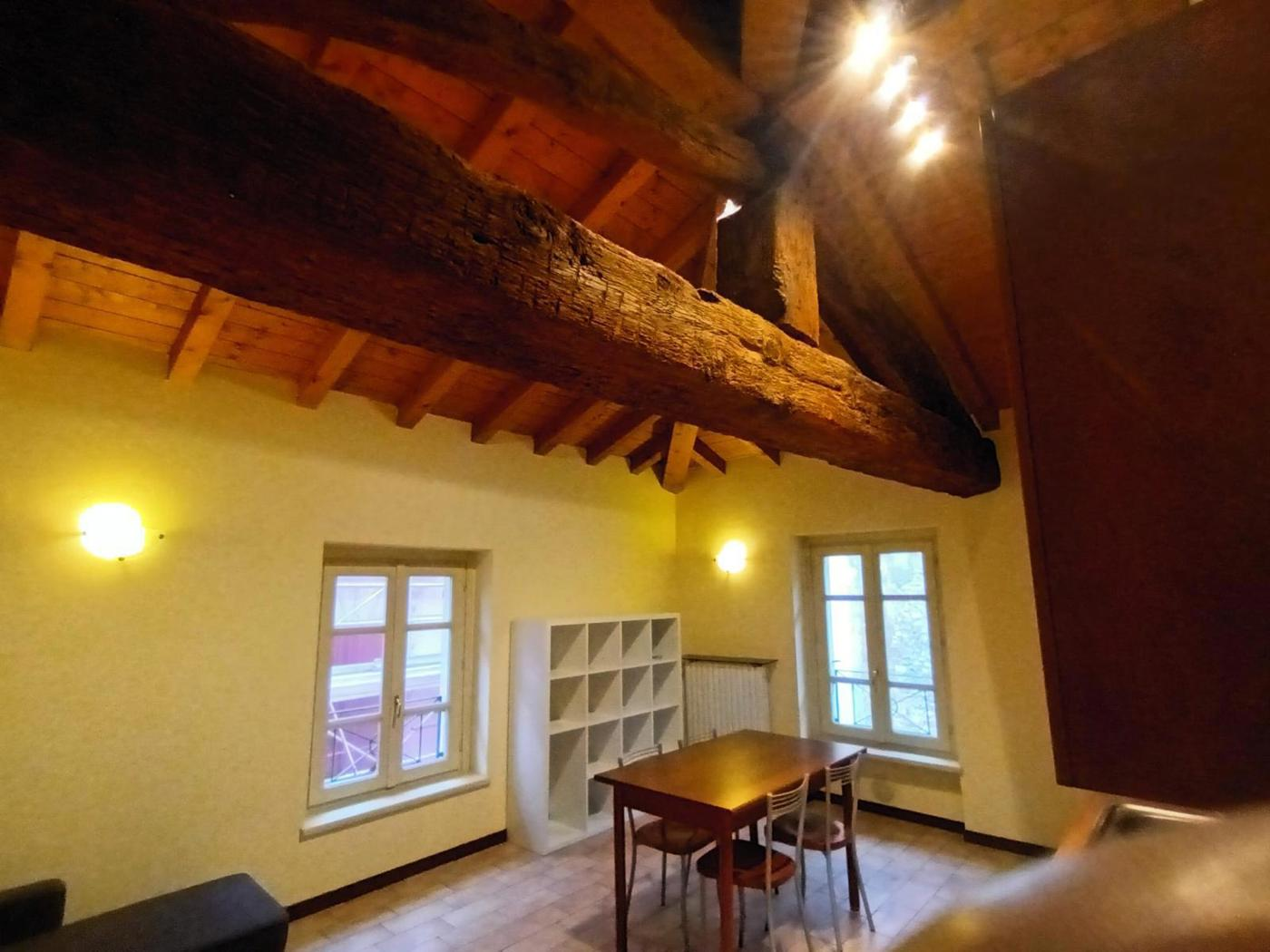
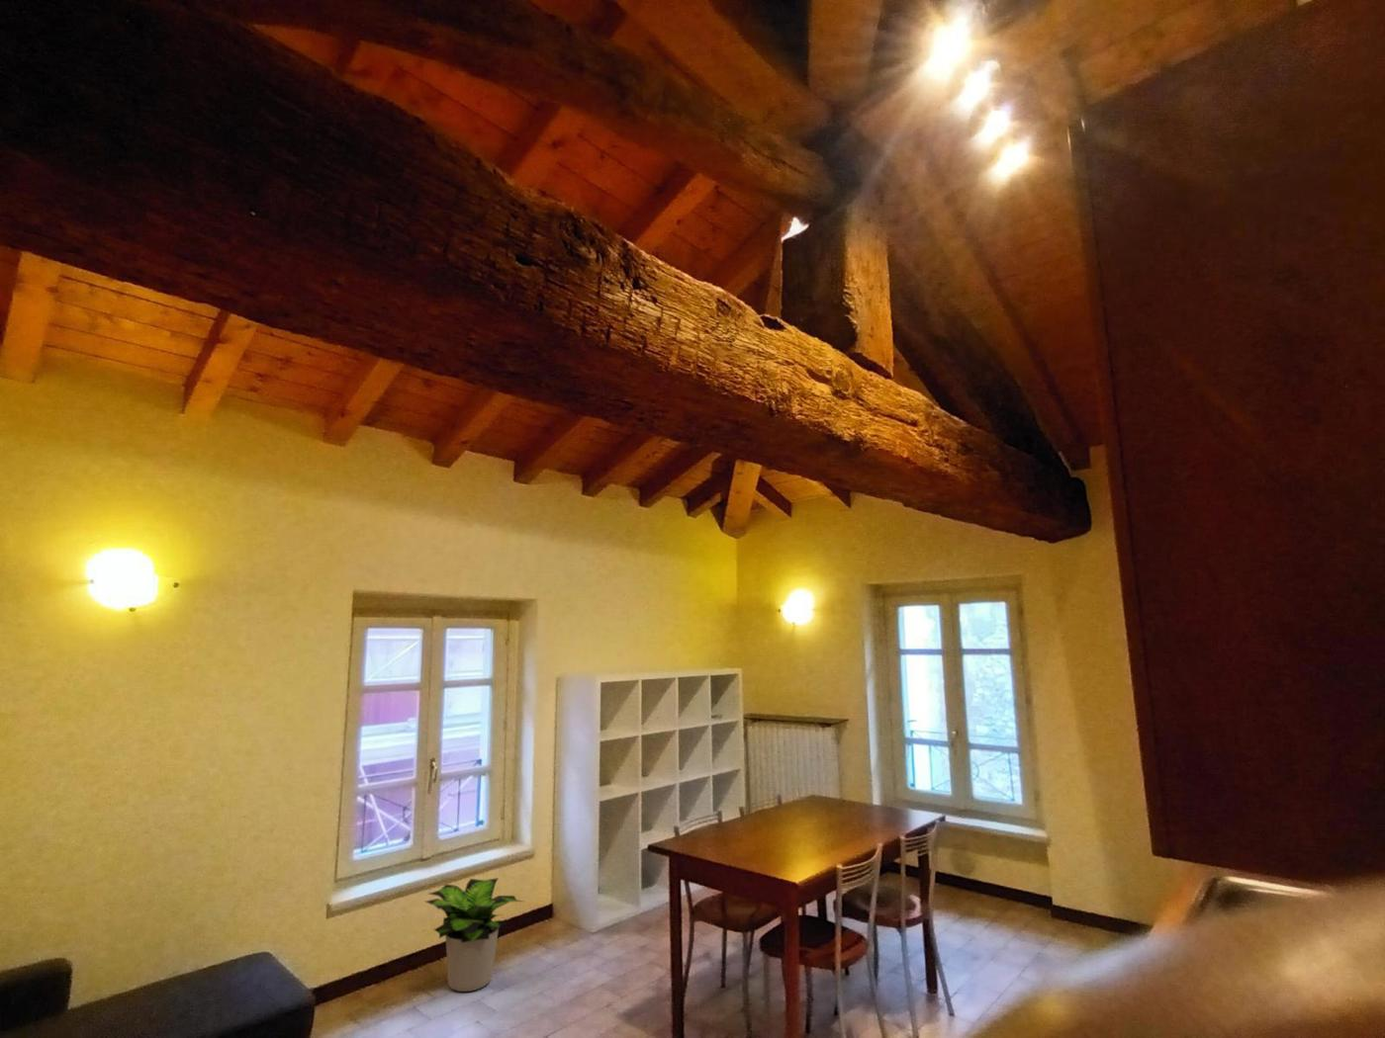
+ potted plant (473, 934)
